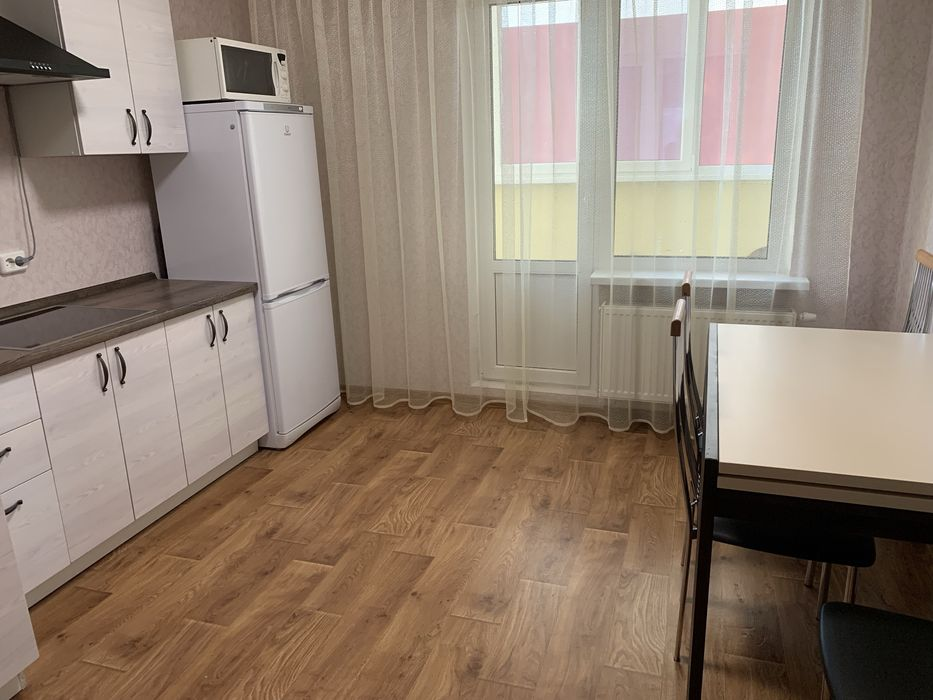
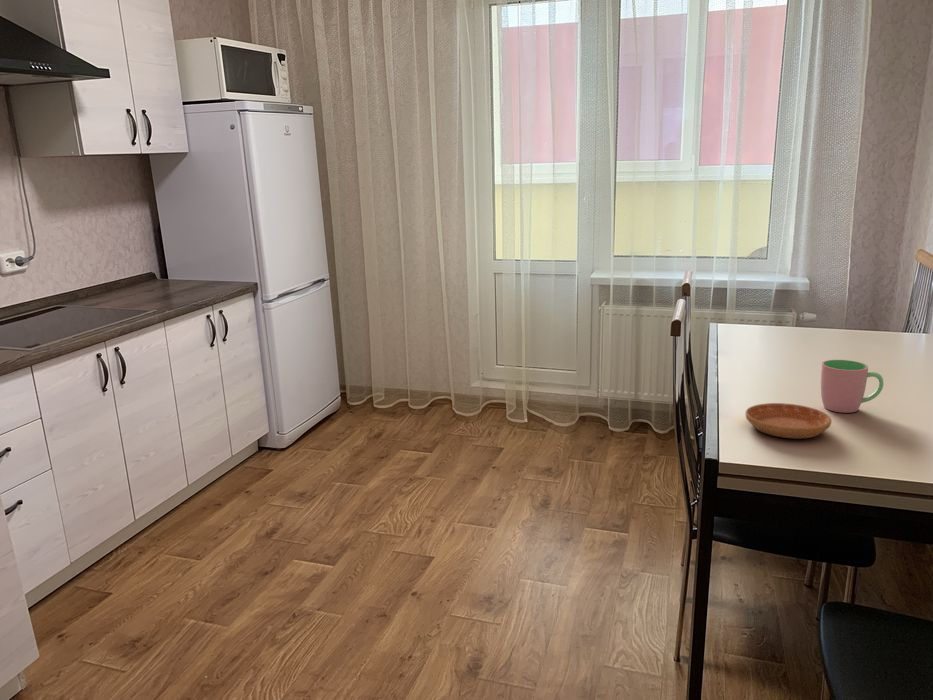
+ cup (850, 387)
+ saucer (787, 421)
